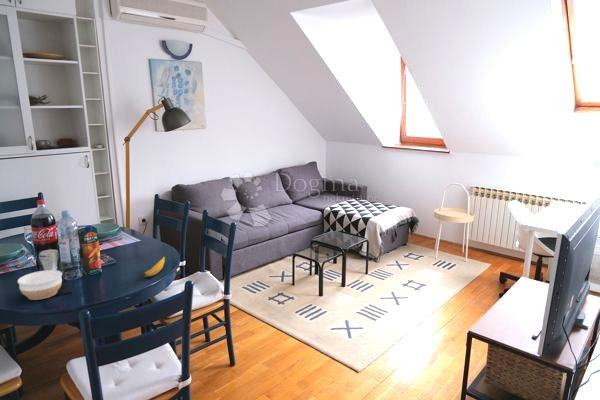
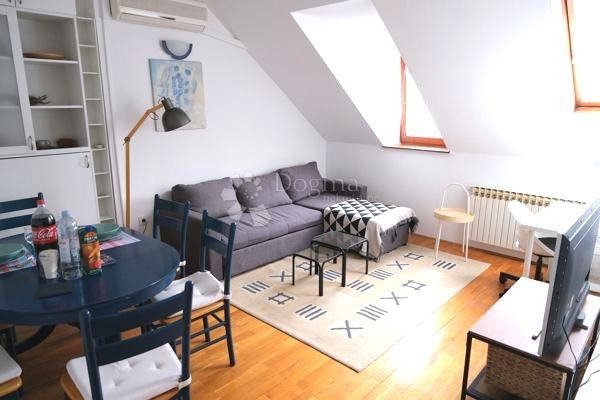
- banana (155, 267)
- bowl (41, 285)
